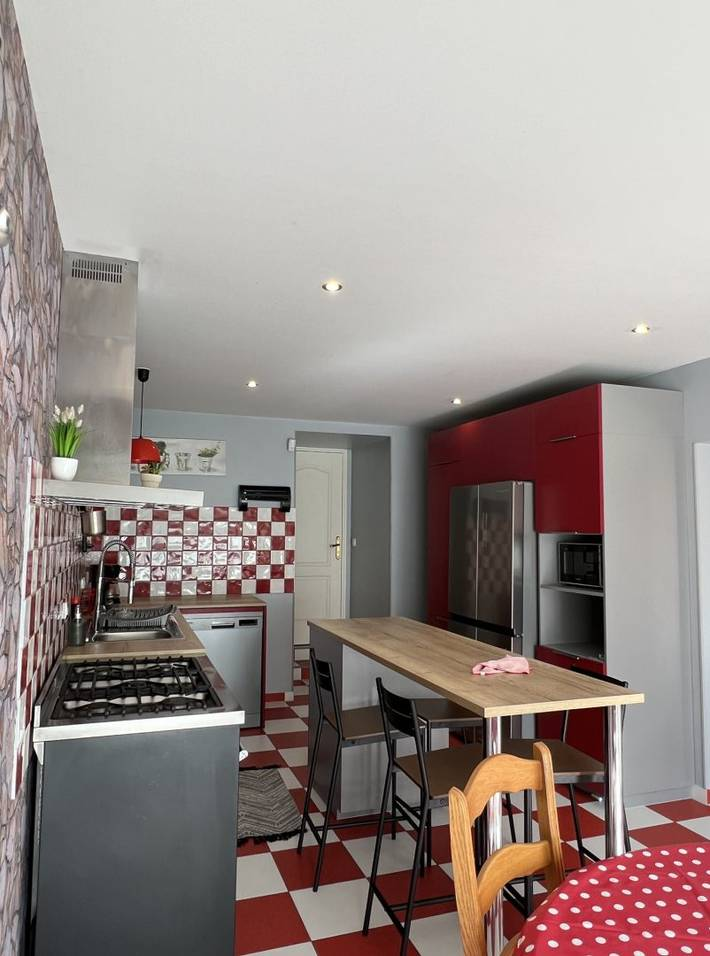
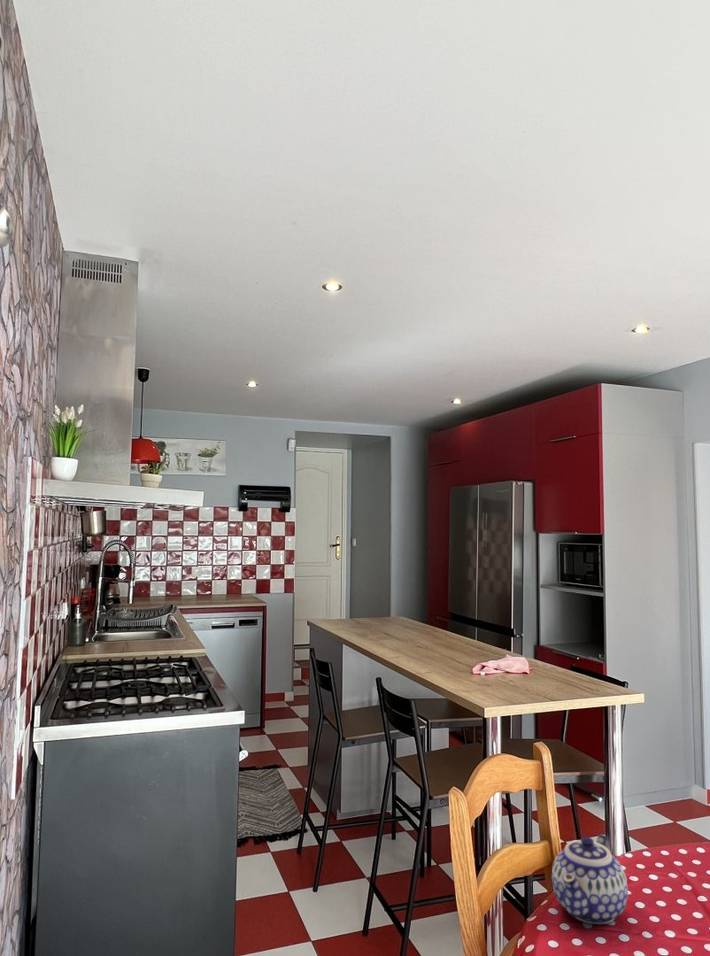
+ teapot (588, 873)
